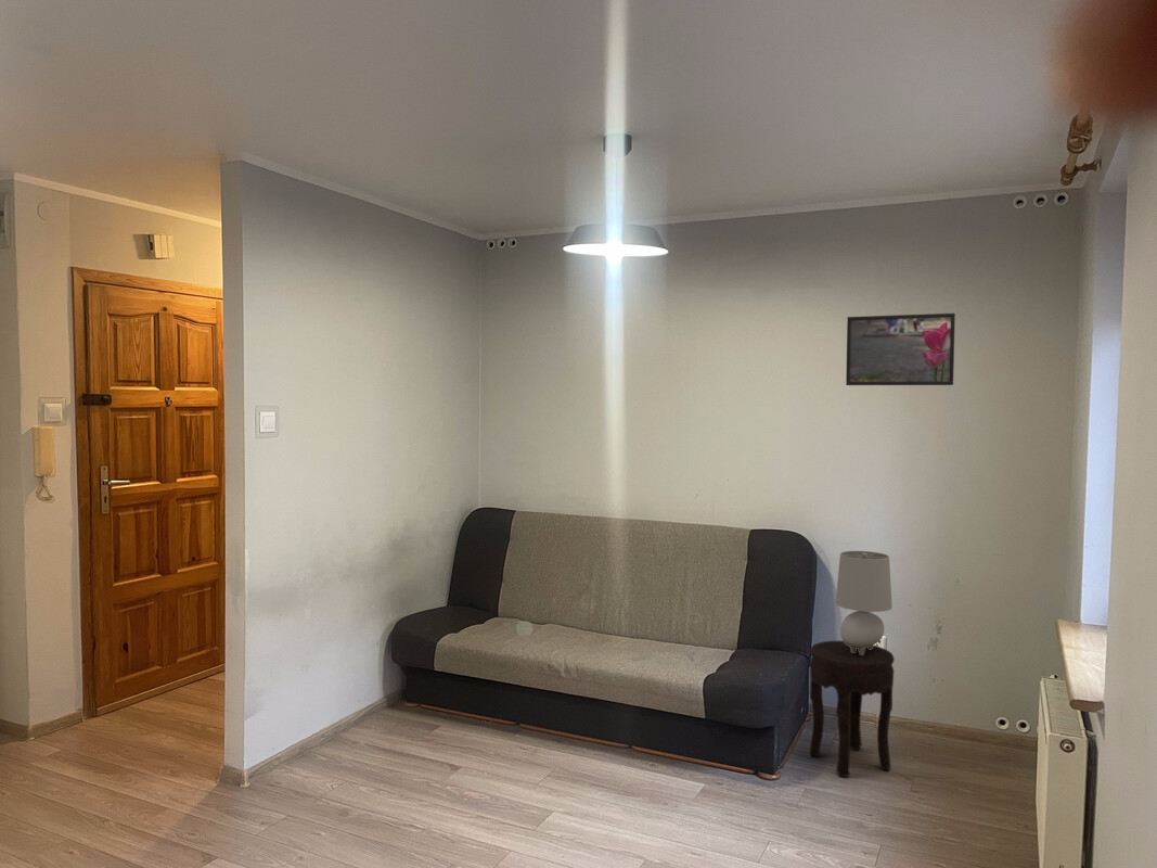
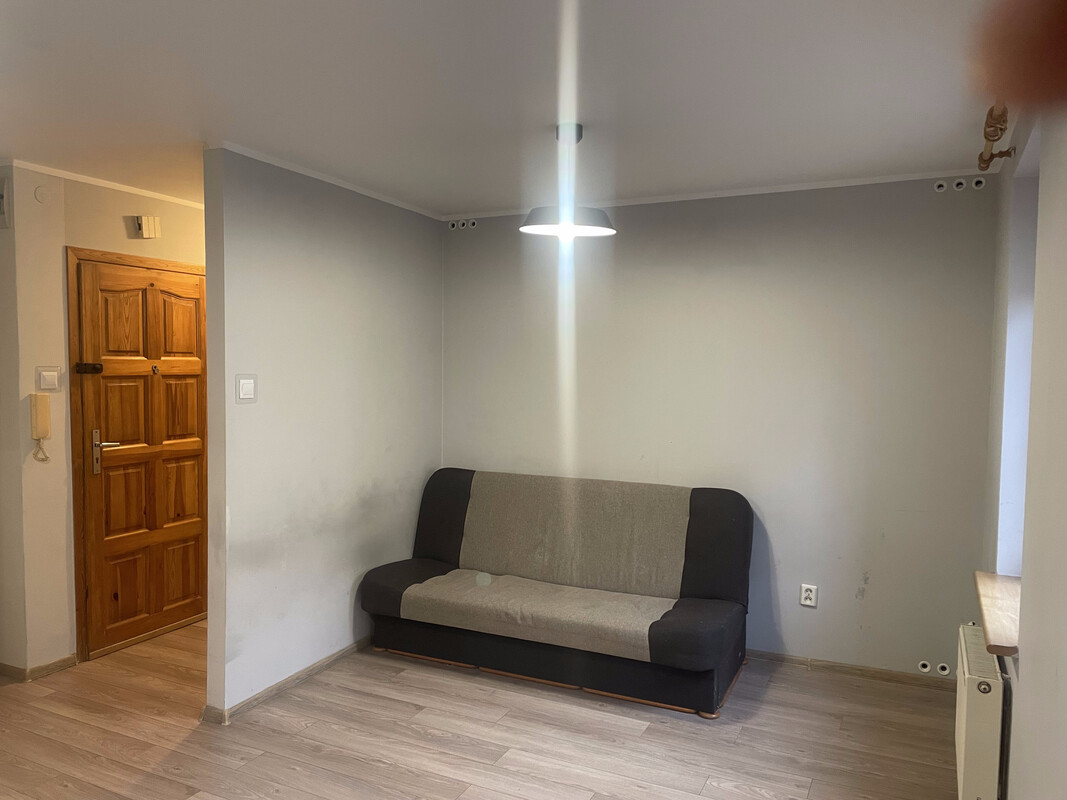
- table lamp (863, 601)
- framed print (899, 349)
- side table (850, 706)
